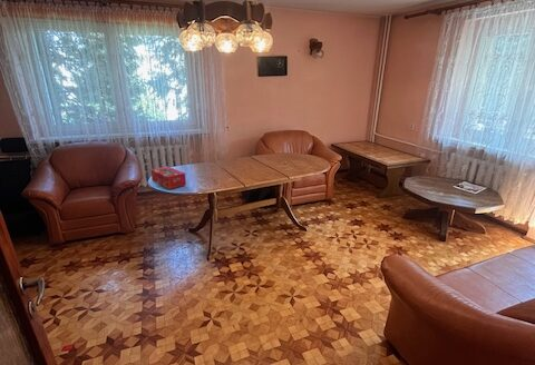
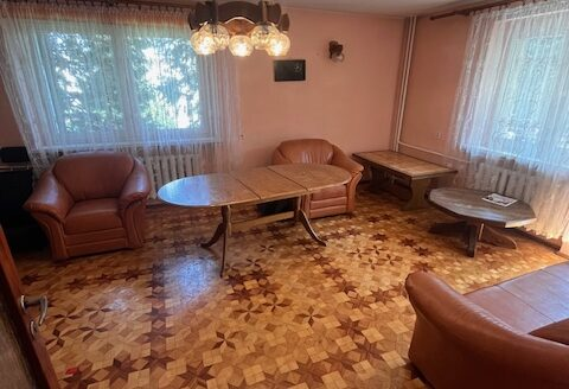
- tissue box (167, 177)
